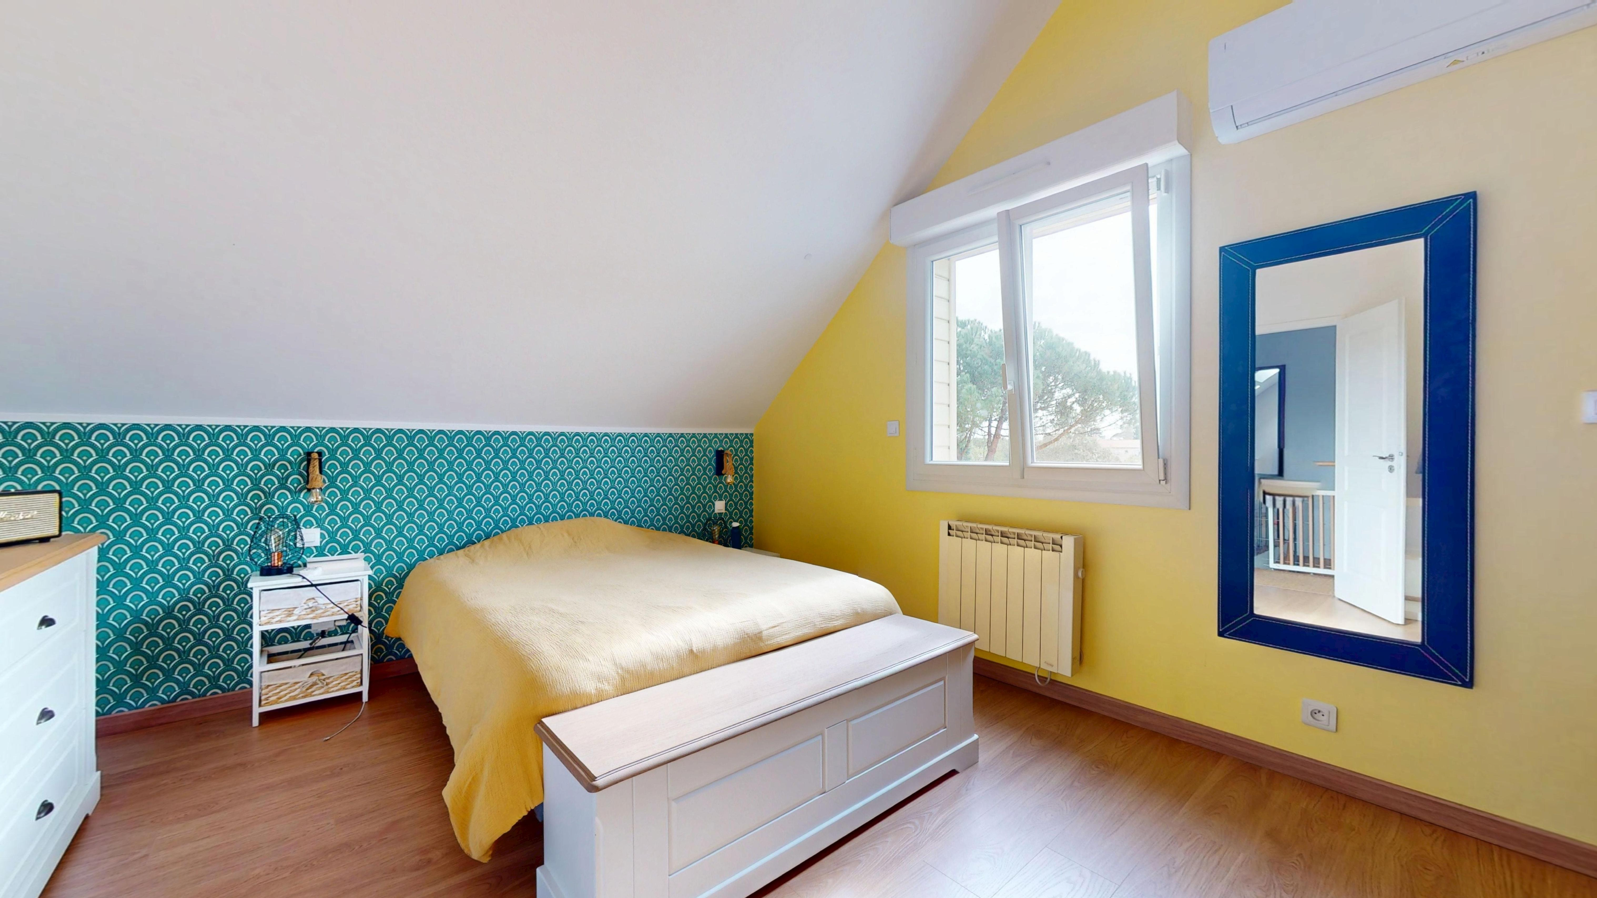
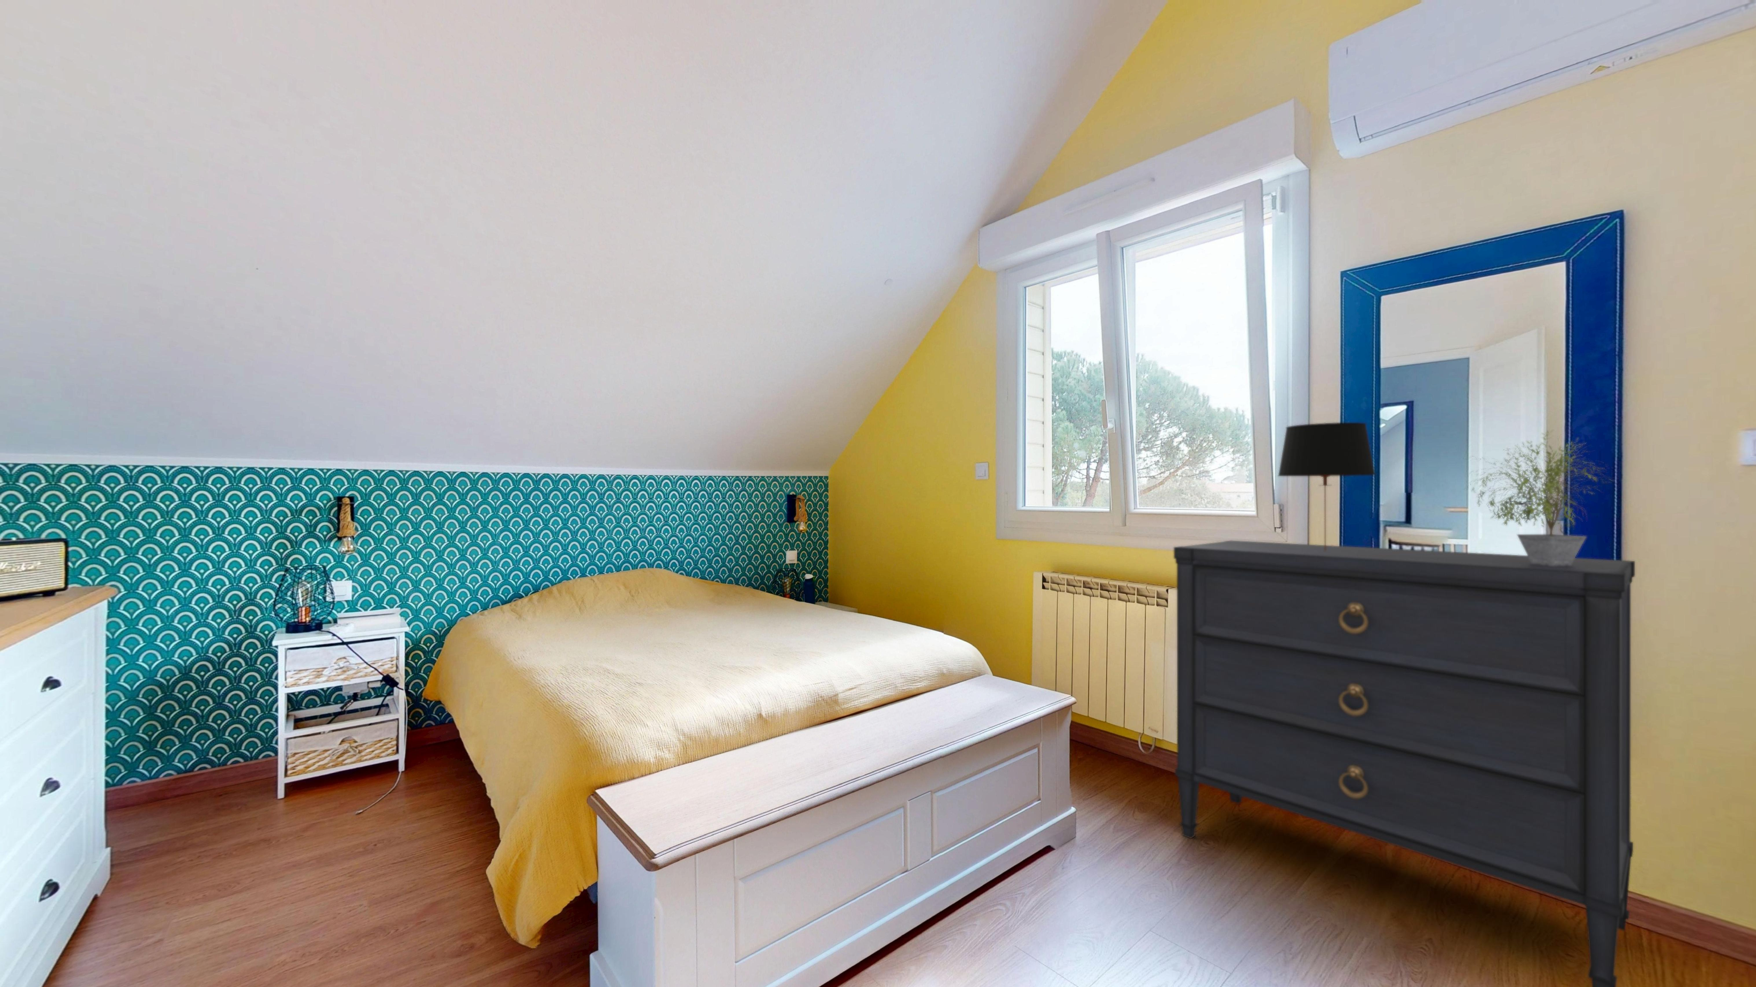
+ dresser (1376, 715)
+ potted plant (1536, 495)
+ table lamp (1325, 487)
